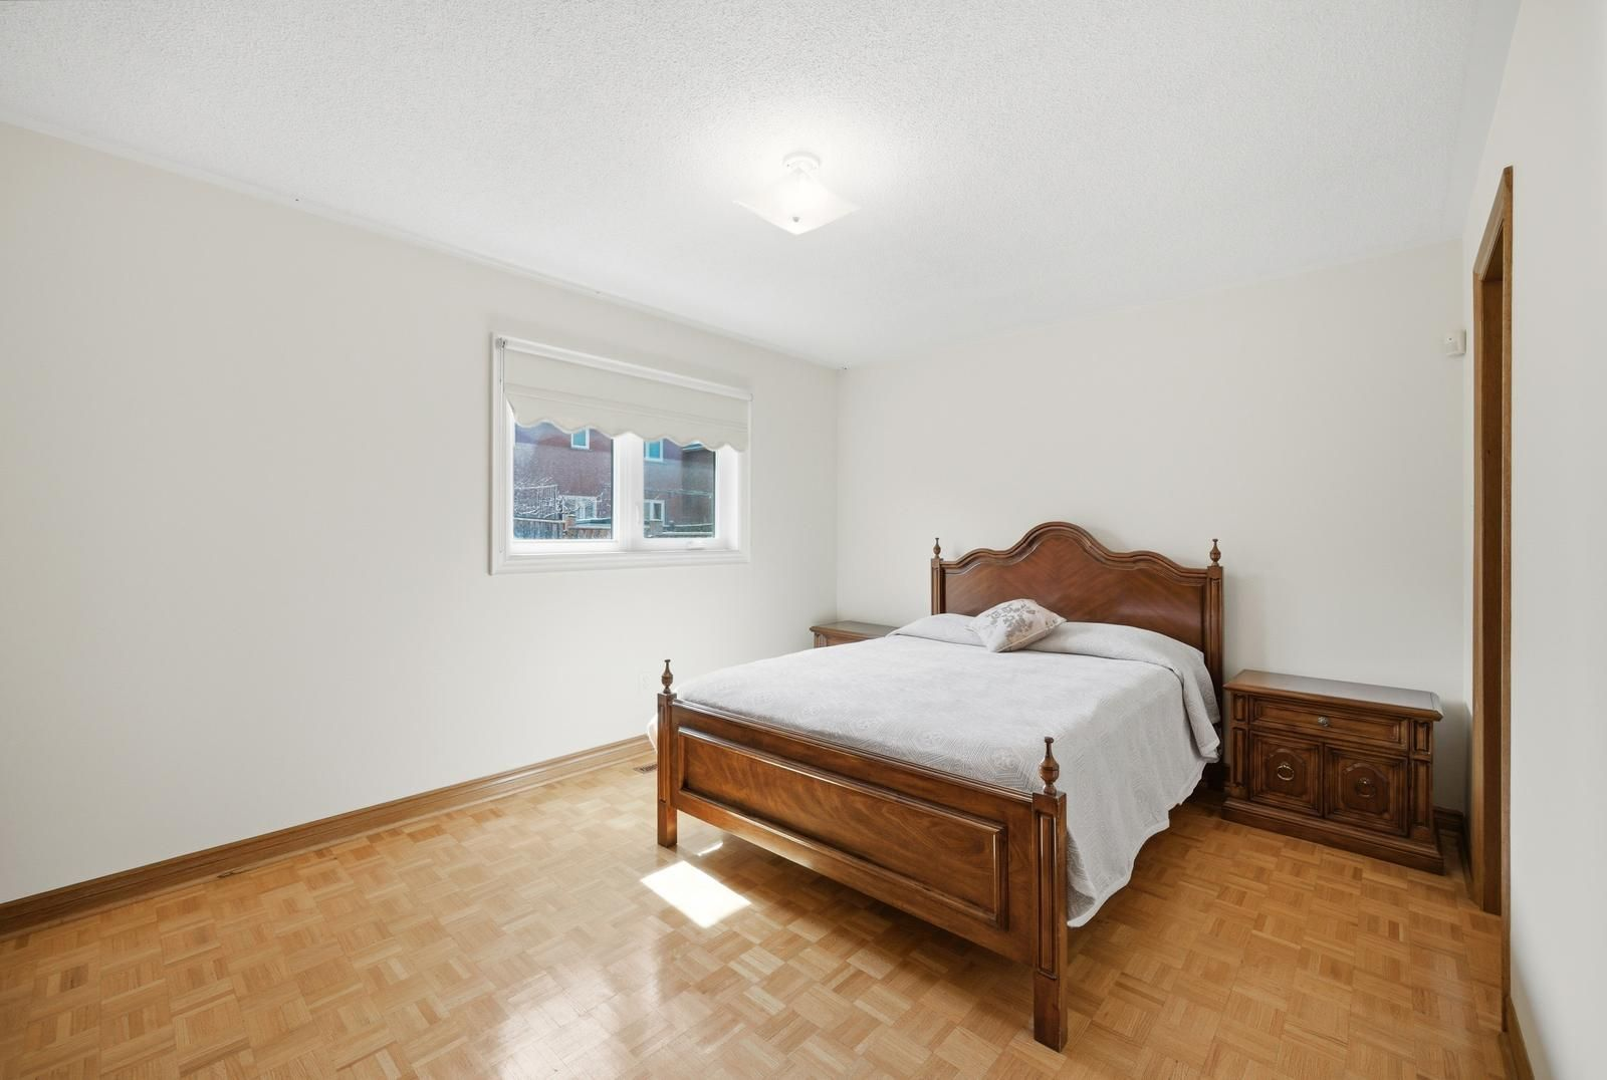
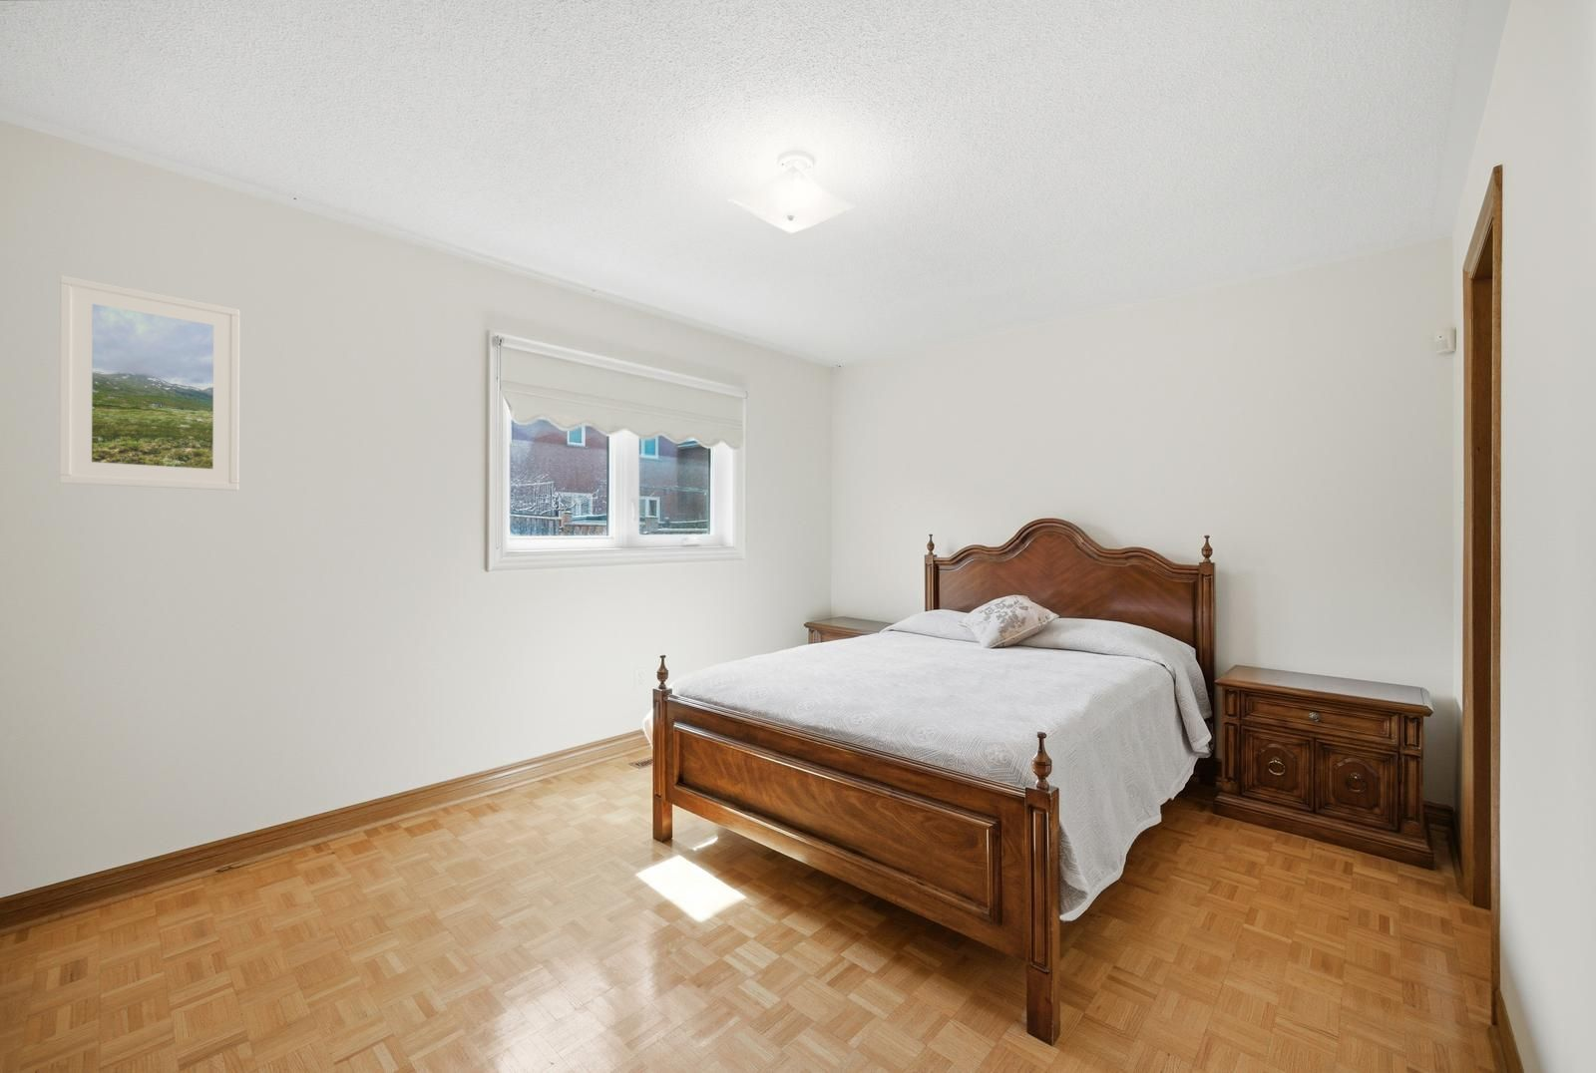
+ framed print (154, 390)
